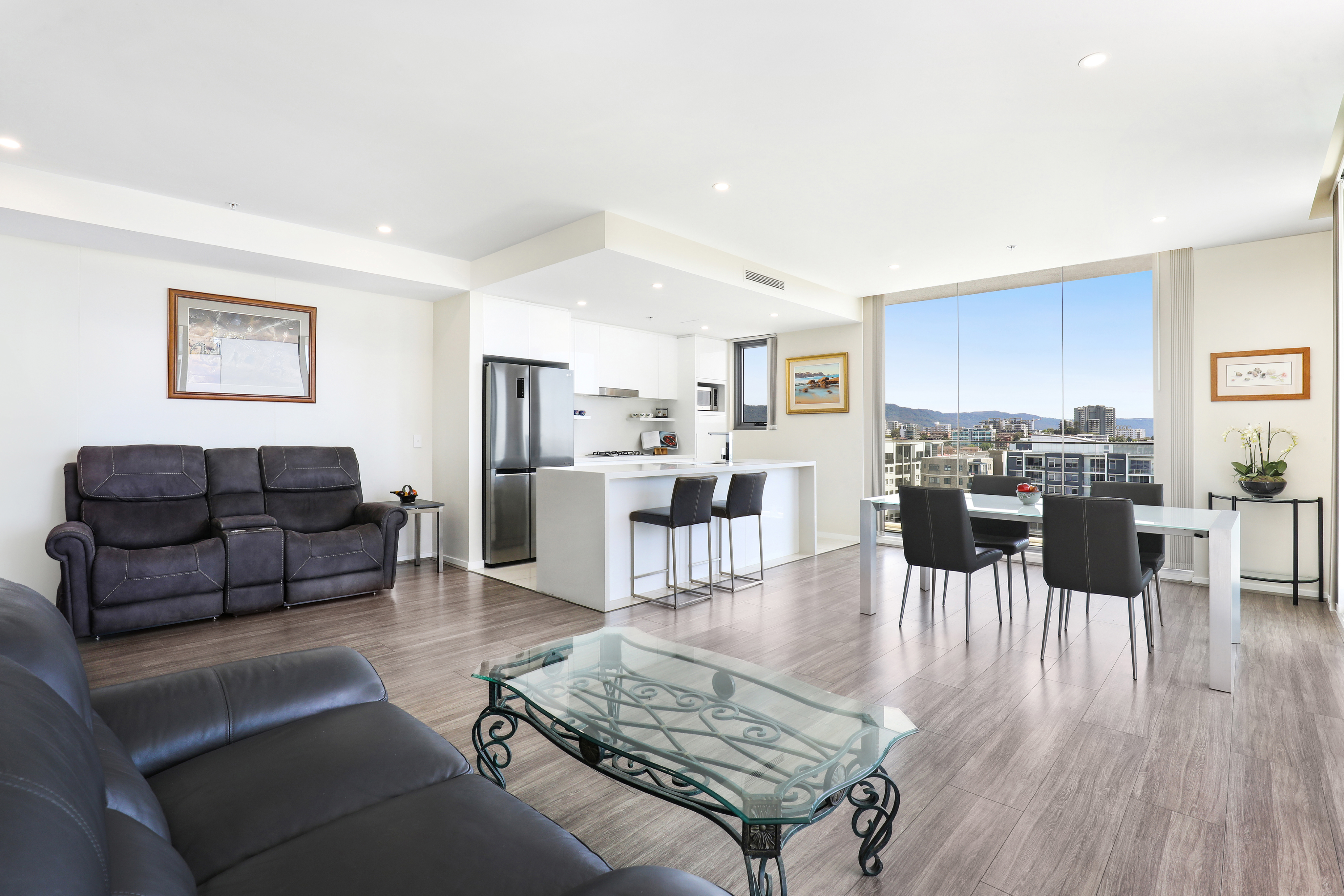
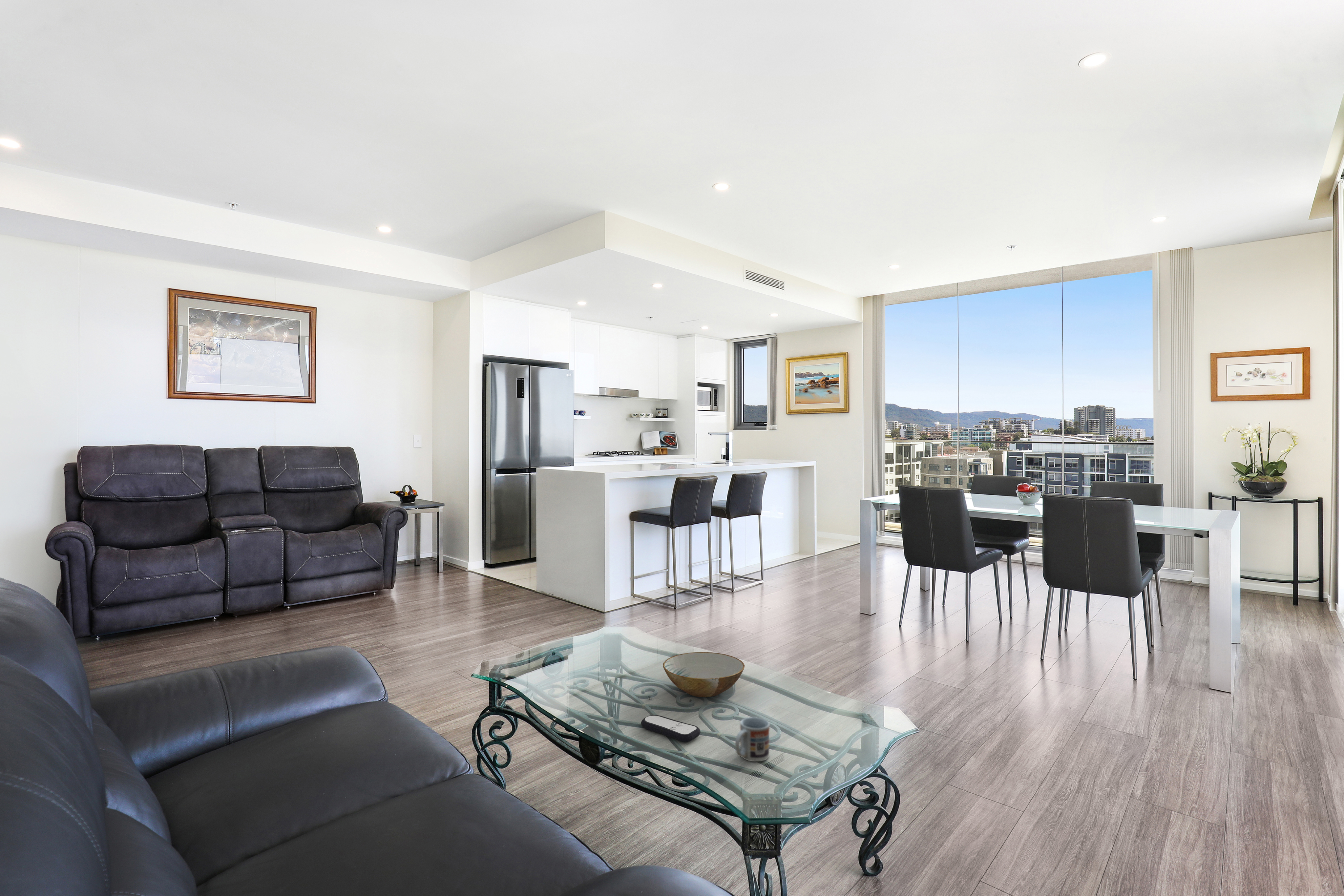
+ remote control (669, 727)
+ bowl (704, 677)
+ cup (751, 740)
